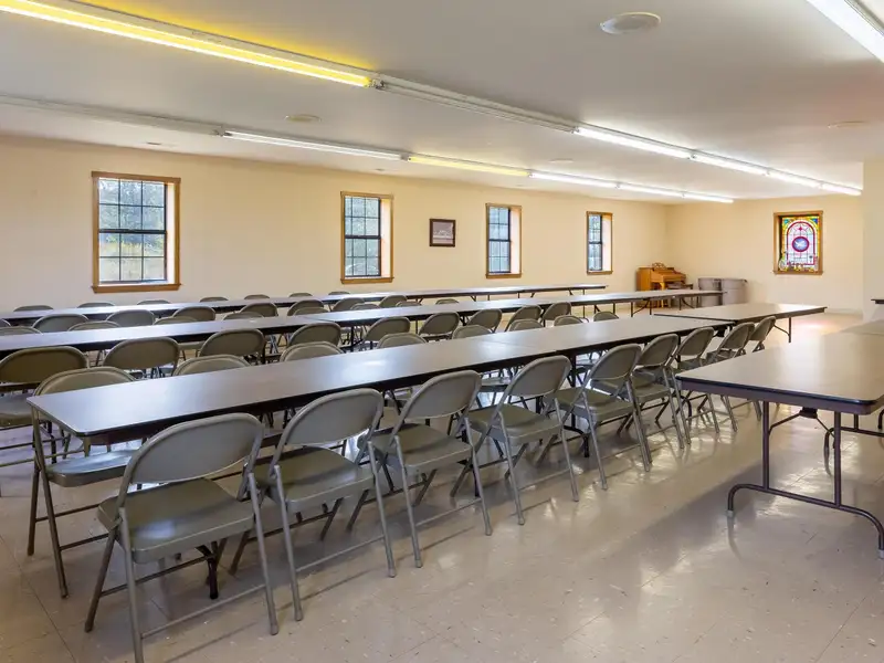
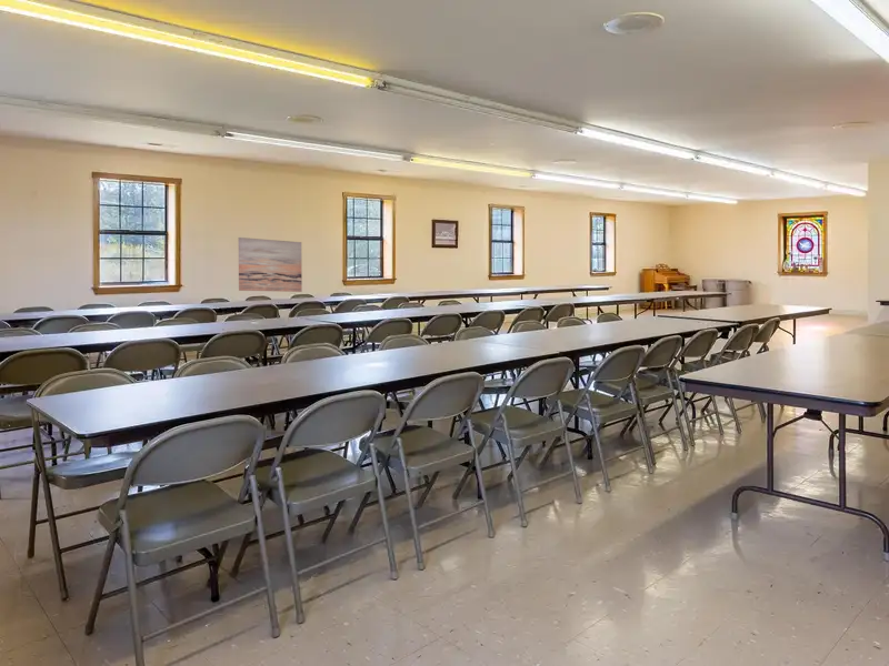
+ wall art (271, 265)
